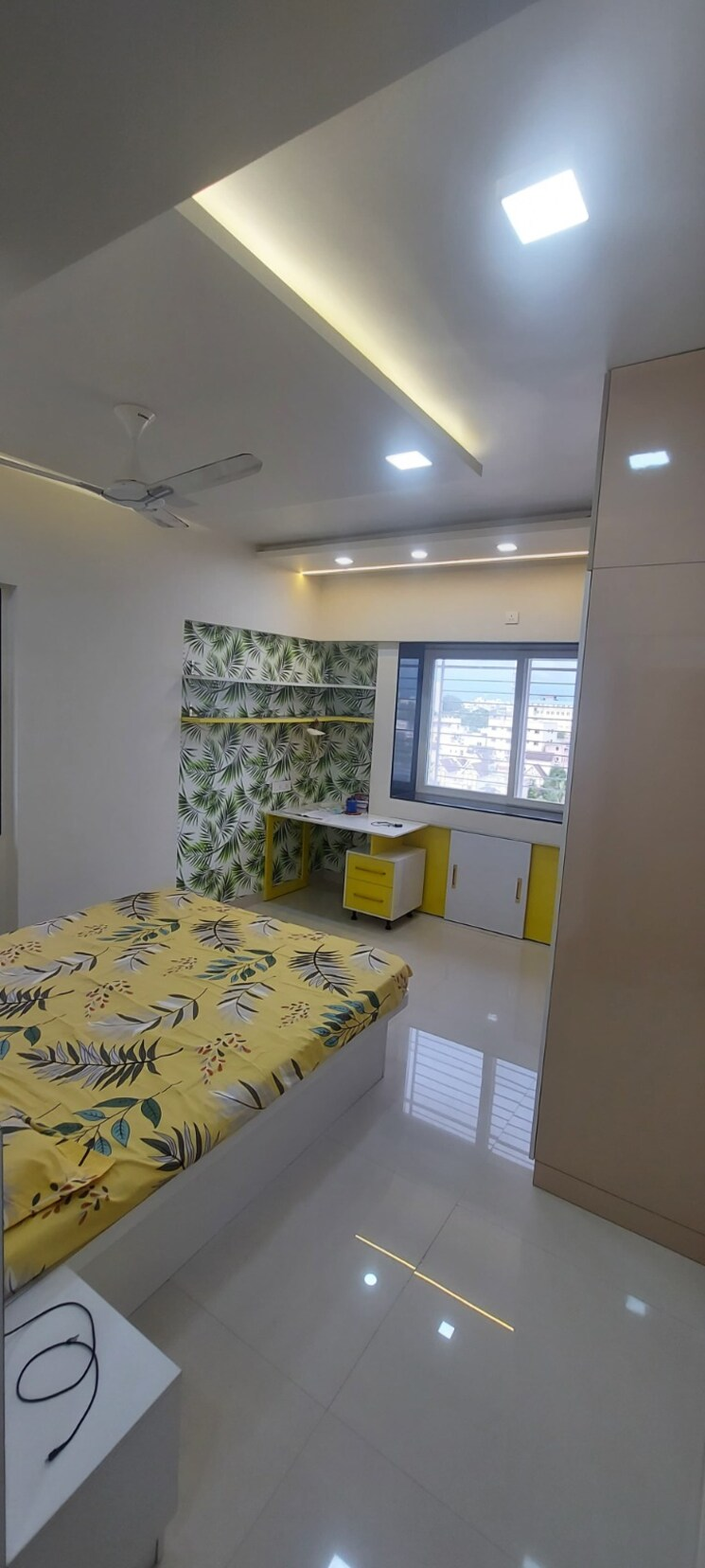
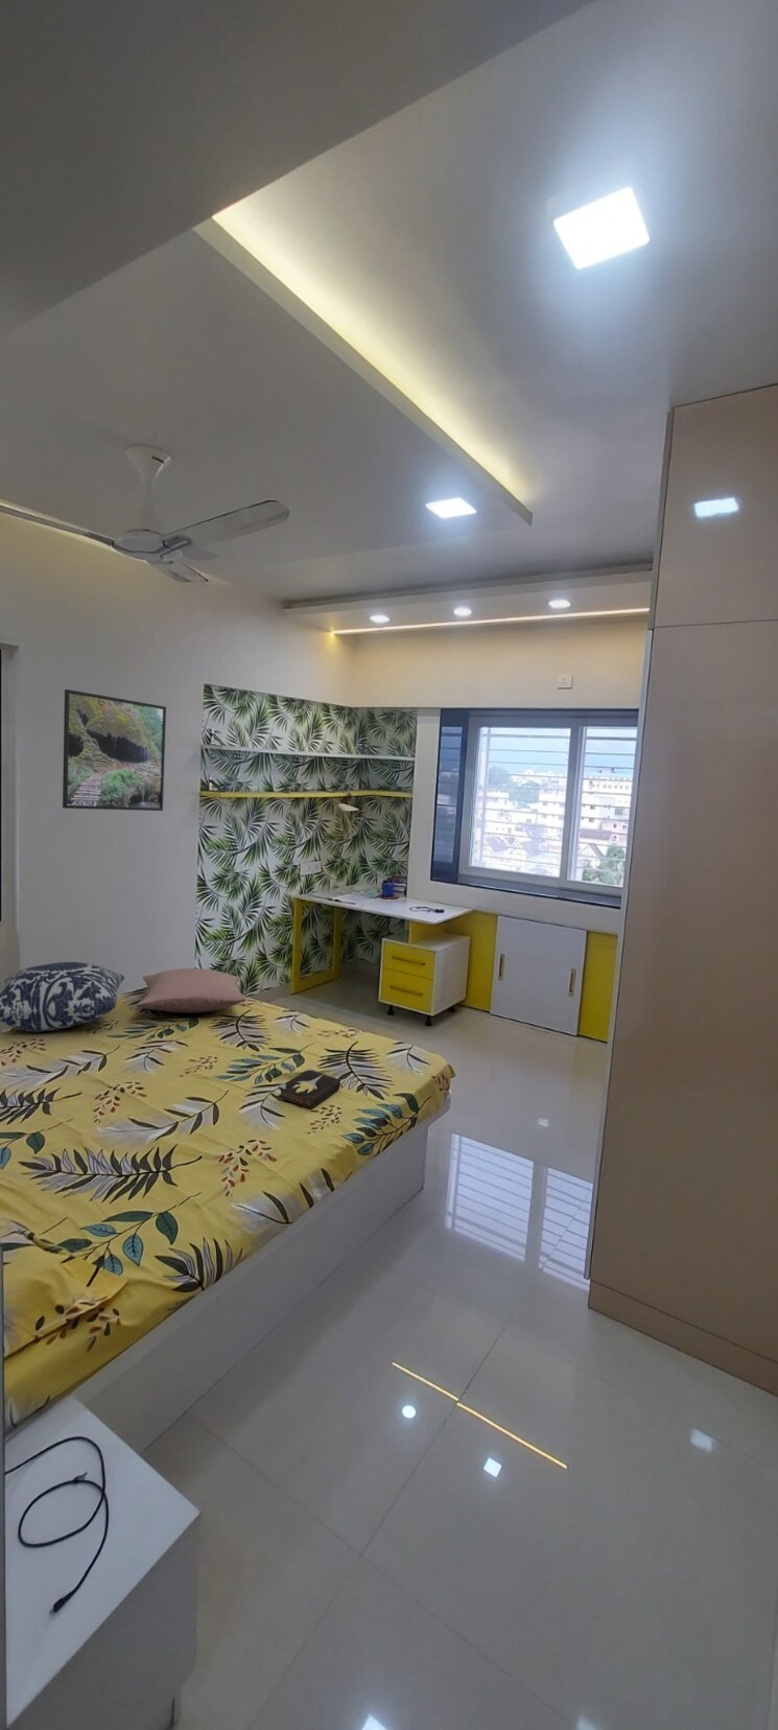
+ hardback book (309, 1087)
+ cushion (57, 993)
+ pillow (192, 989)
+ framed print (117, 755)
